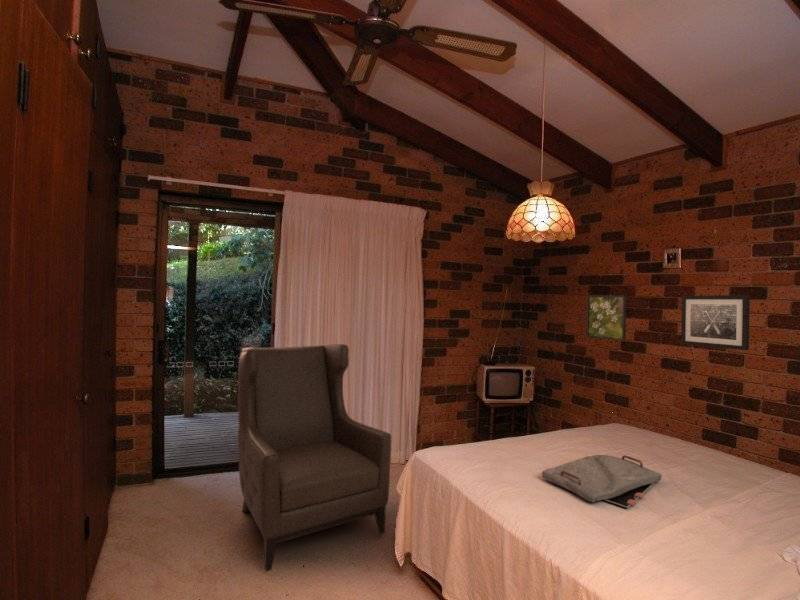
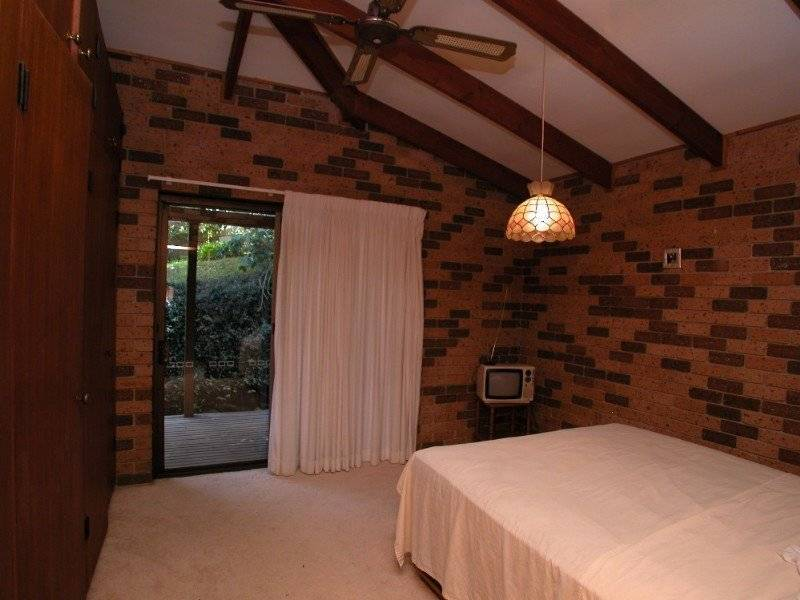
- wall art (713, 321)
- chair (305, 433)
- serving tray (608, 476)
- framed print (605, 317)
